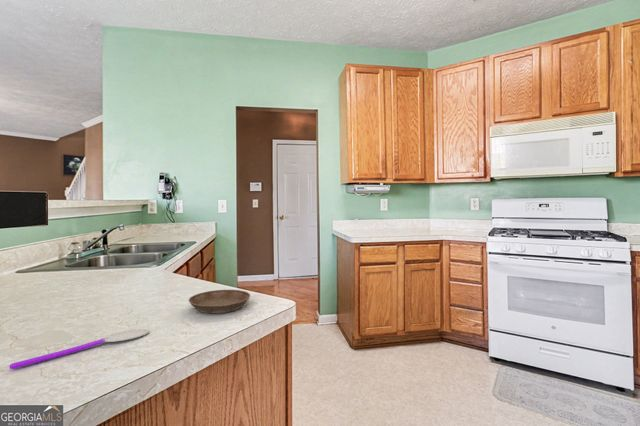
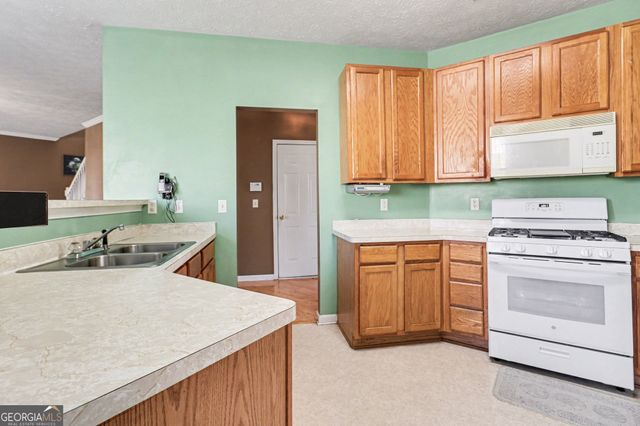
- saucer (220, 301)
- spoon (88, 344)
